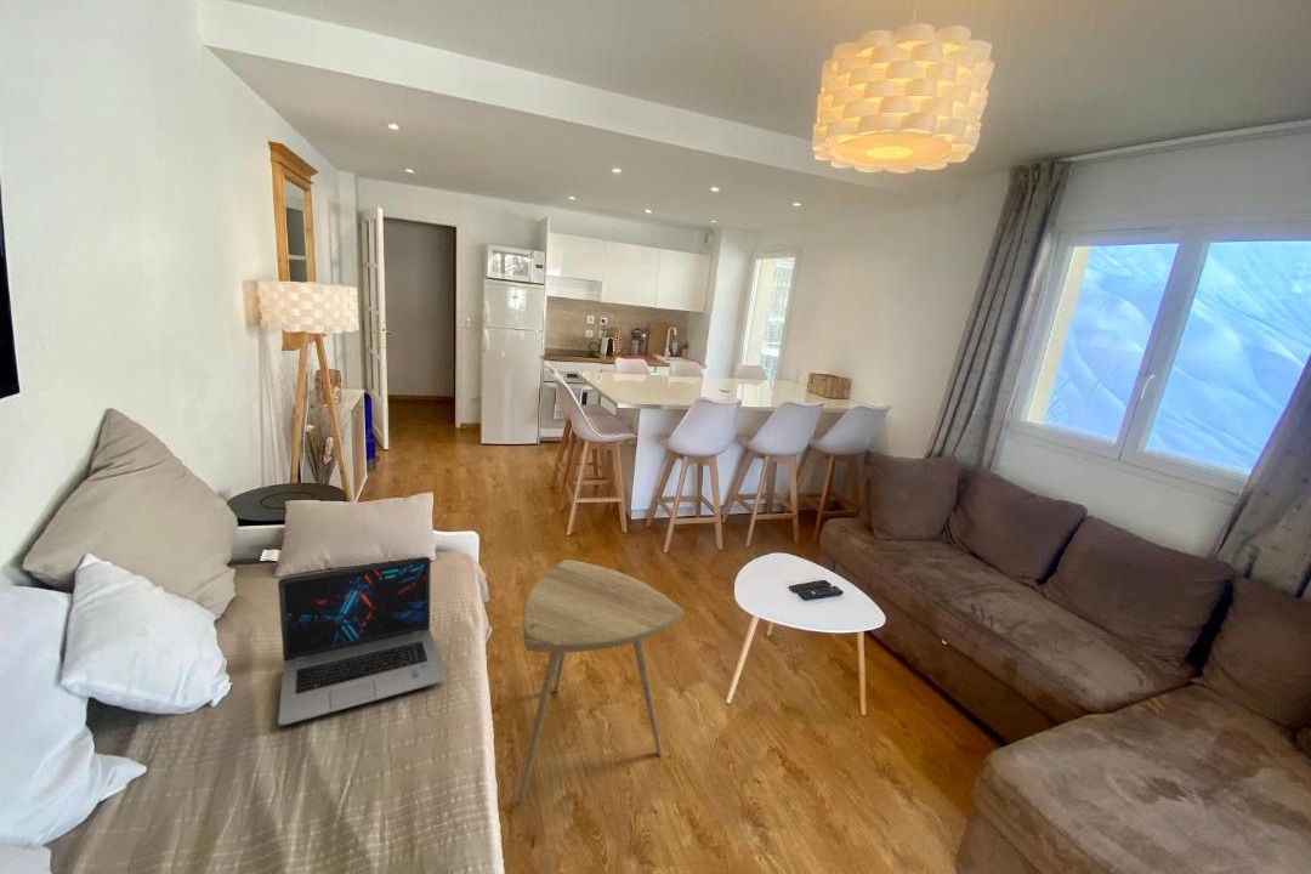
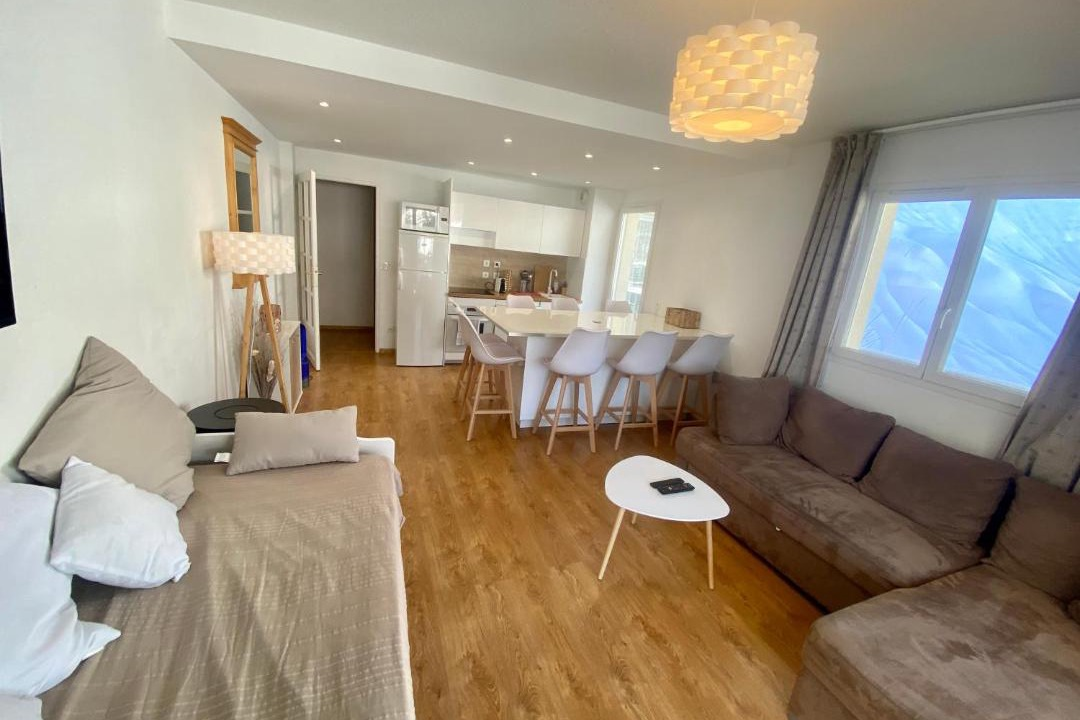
- laptop (363, 632)
- side table (596, 649)
